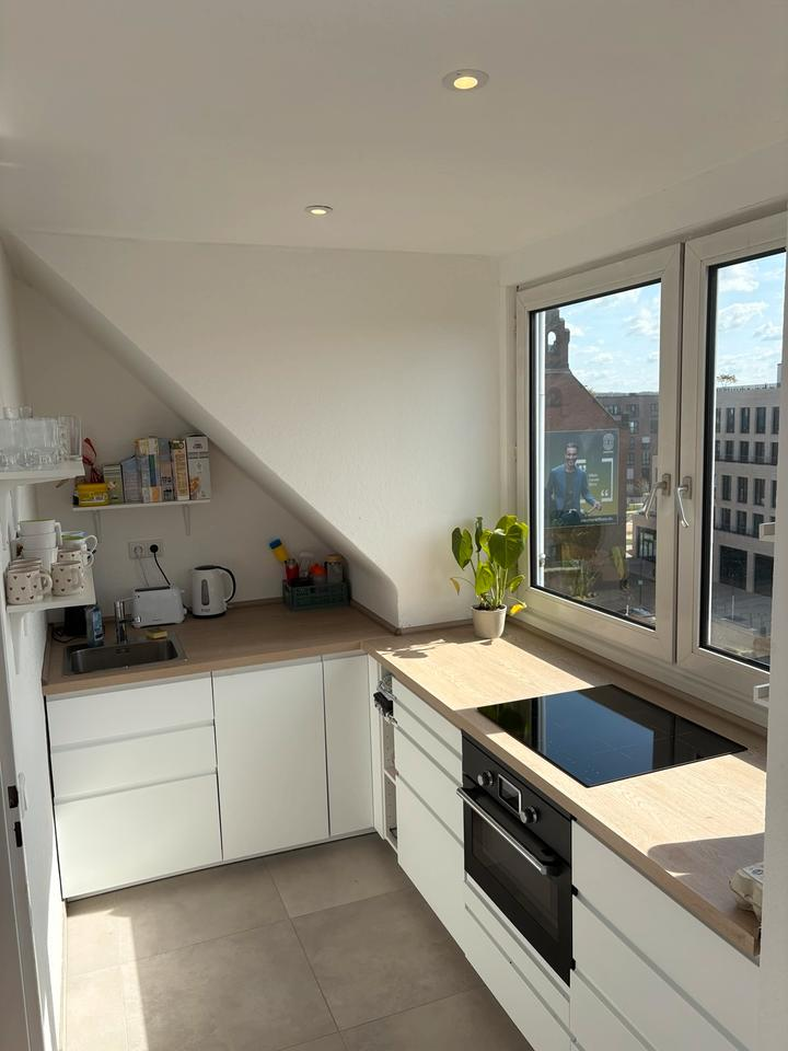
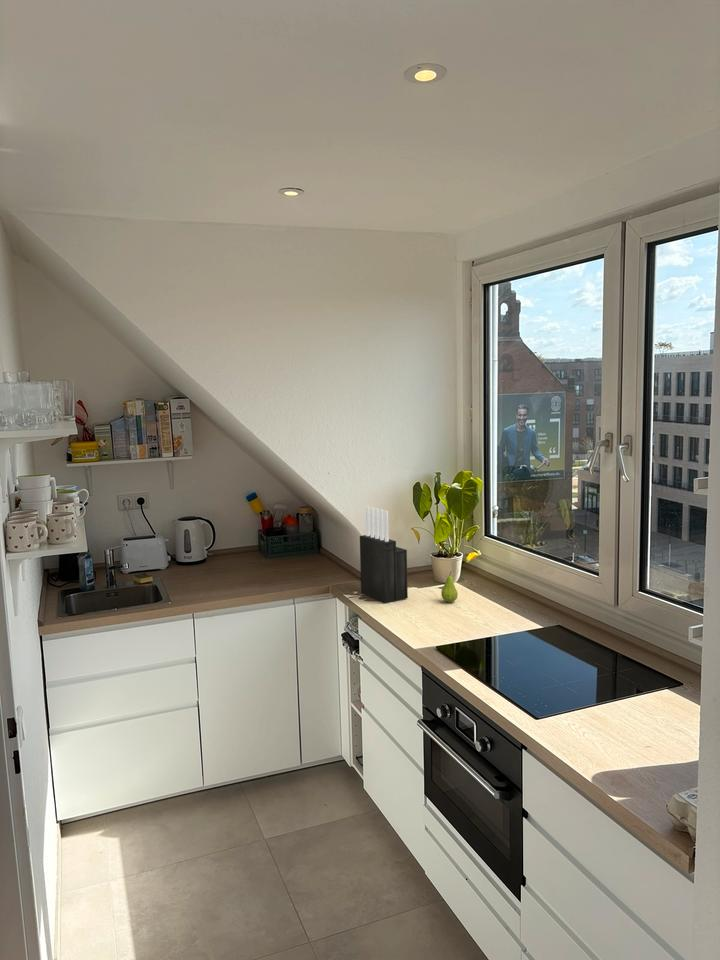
+ knife block (385, 551)
+ fruit (449, 586)
